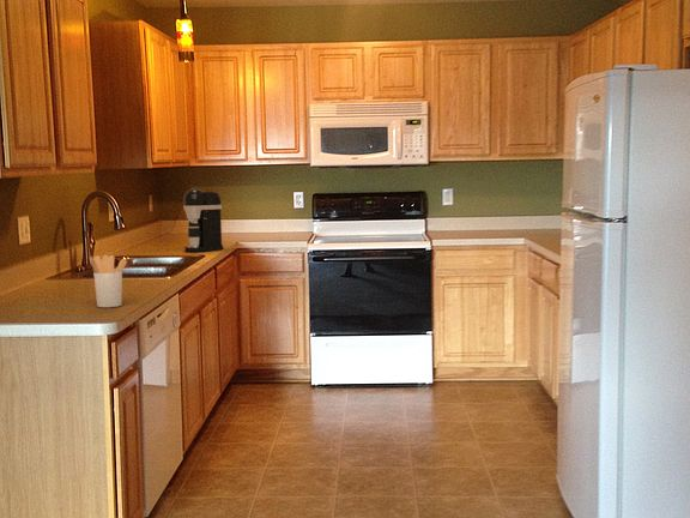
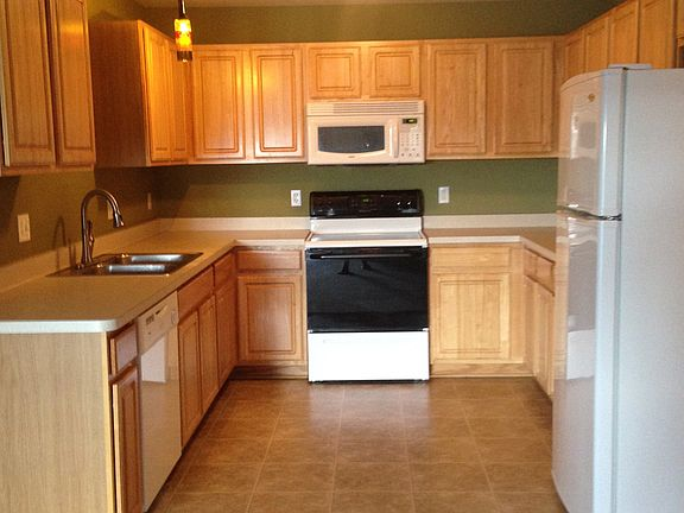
- utensil holder (107, 279)
- coffee maker (202, 219)
